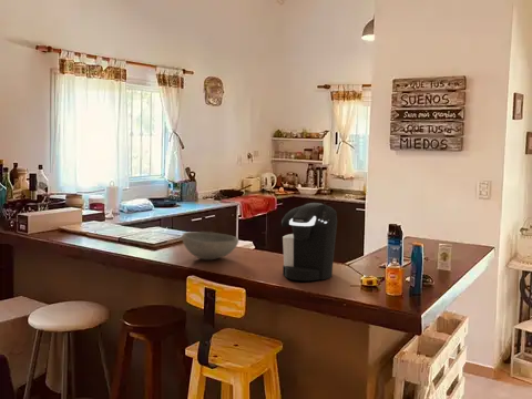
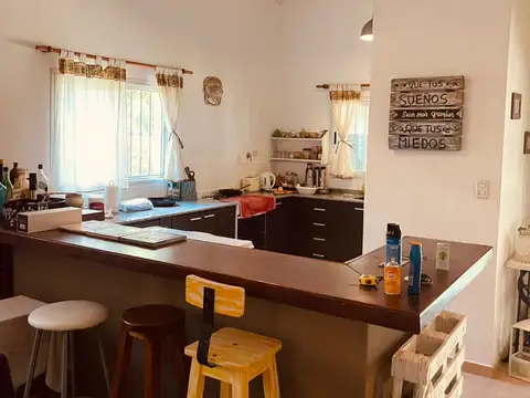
- bowl (209, 246)
- coffee maker (307, 239)
